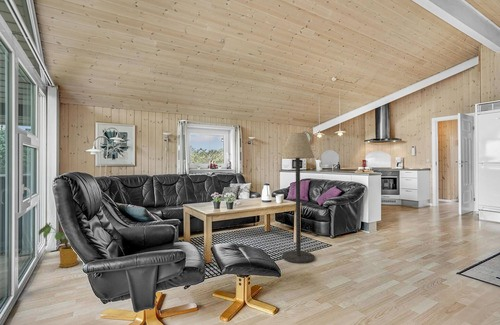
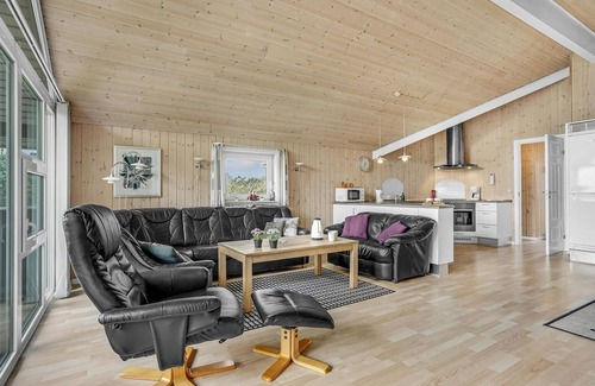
- floor lamp (298, 195)
- house plant (67, 243)
